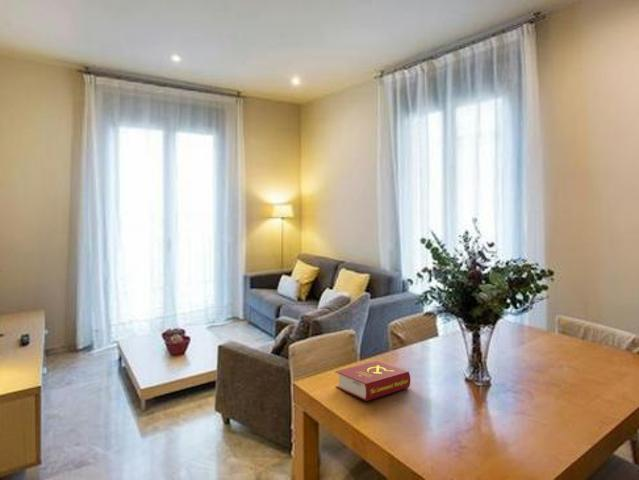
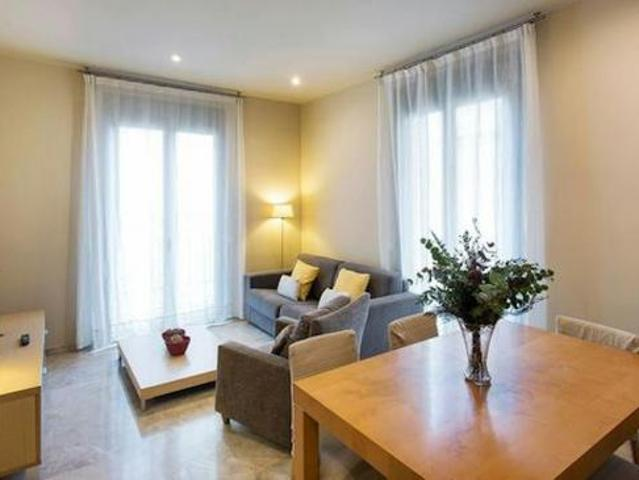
- book (372, 379)
